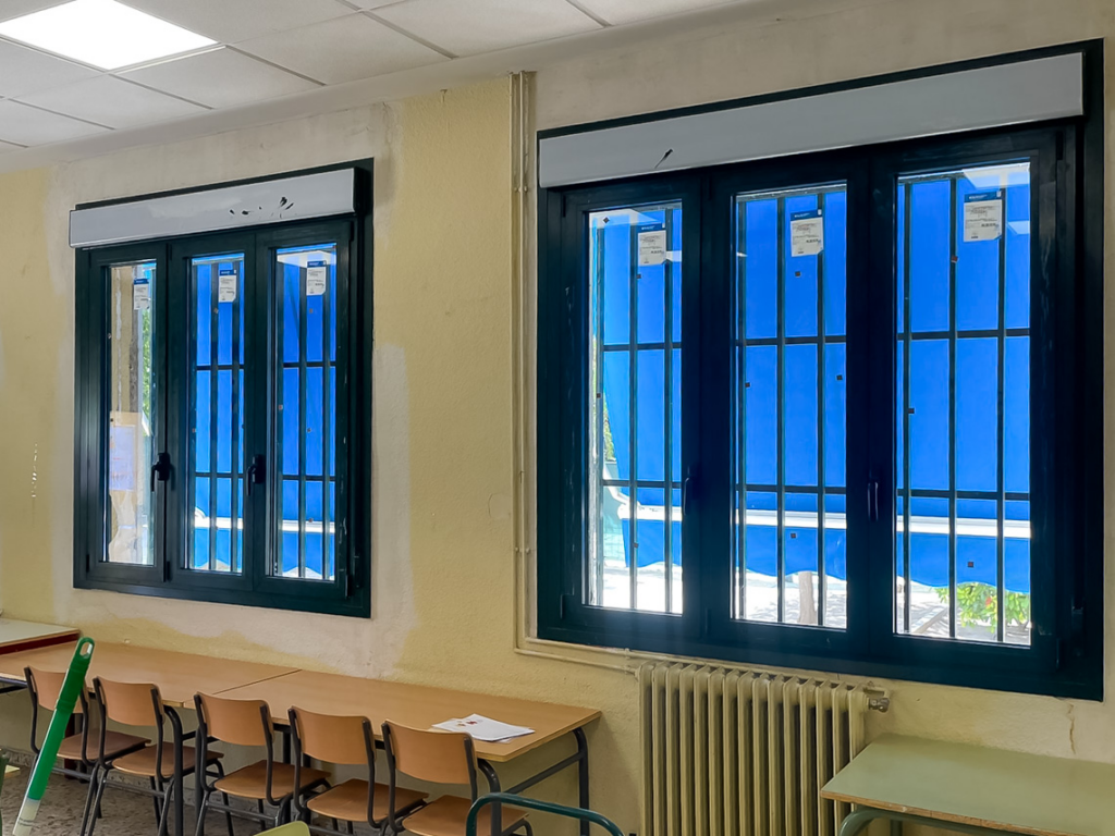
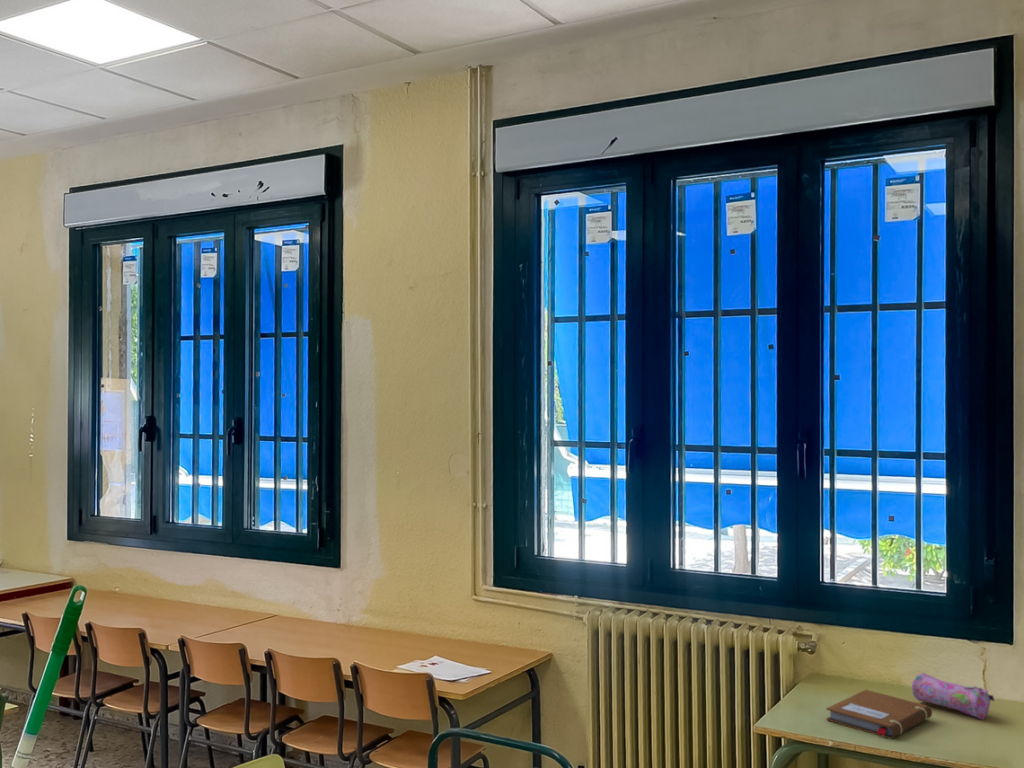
+ pencil case (951, 694)
+ notebook (878, 713)
